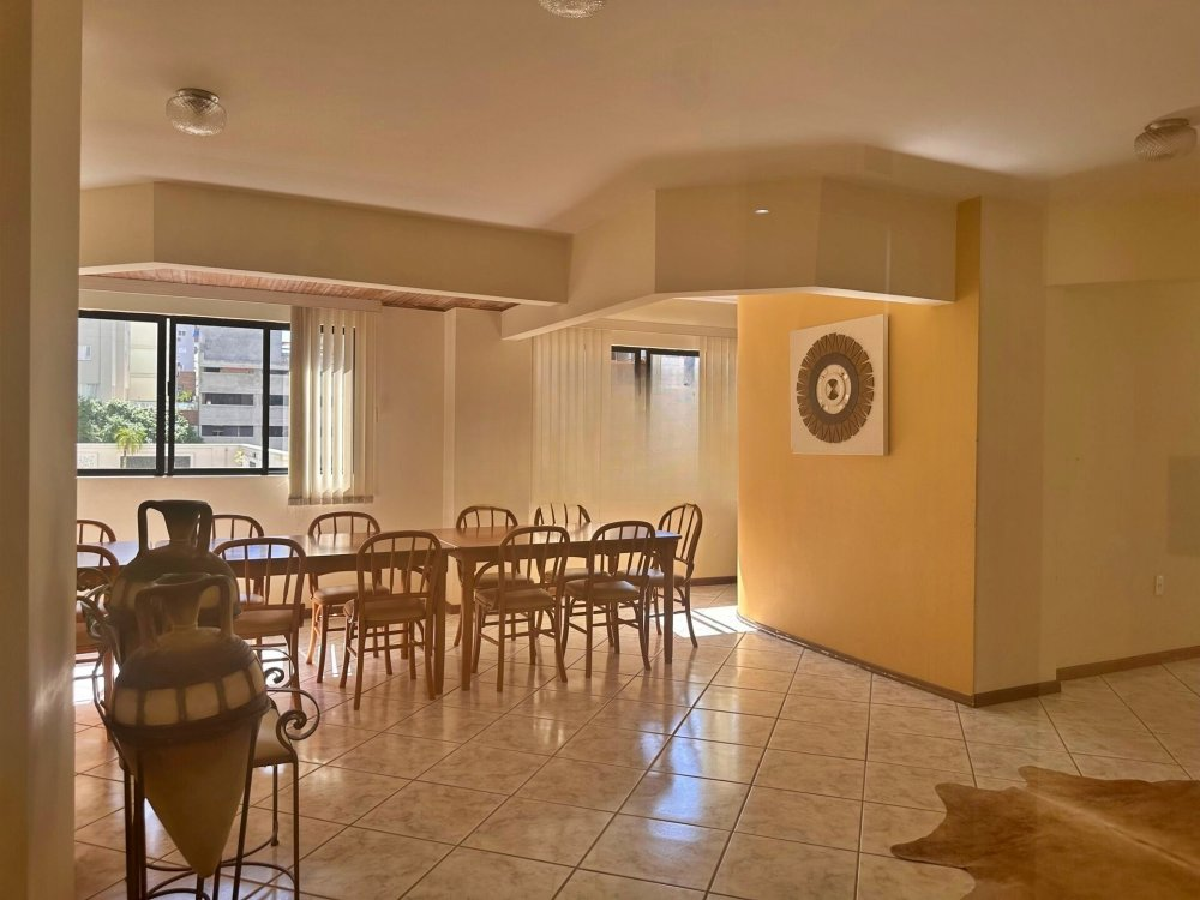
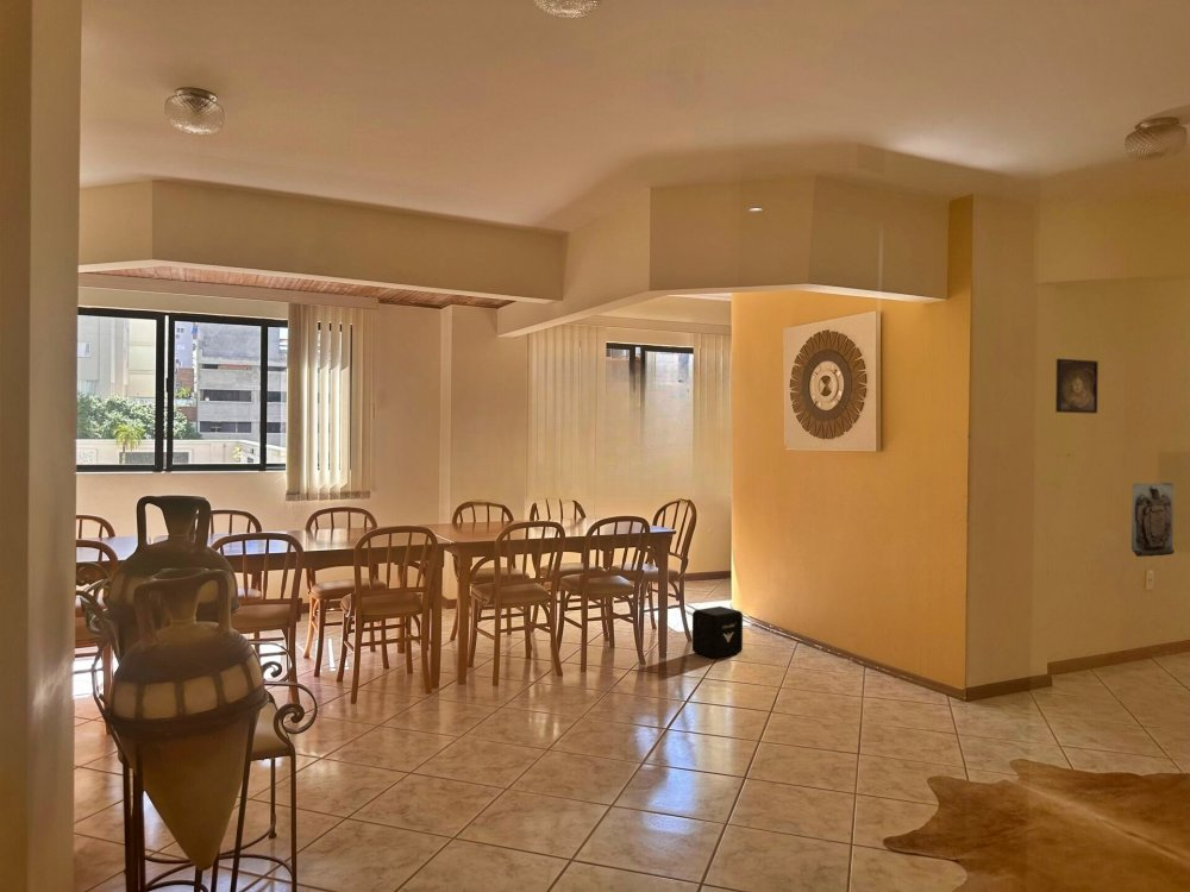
+ wall sculpture (1154, 519)
+ air purifier (718, 632)
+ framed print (1077, 385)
